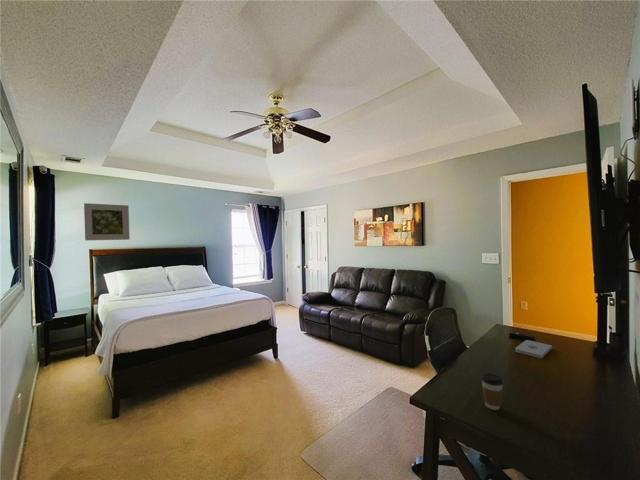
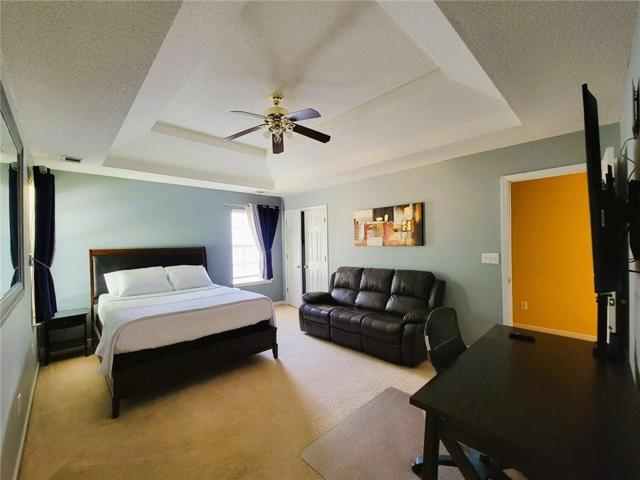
- notepad (533, 348)
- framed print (107, 222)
- coffee cup (492, 391)
